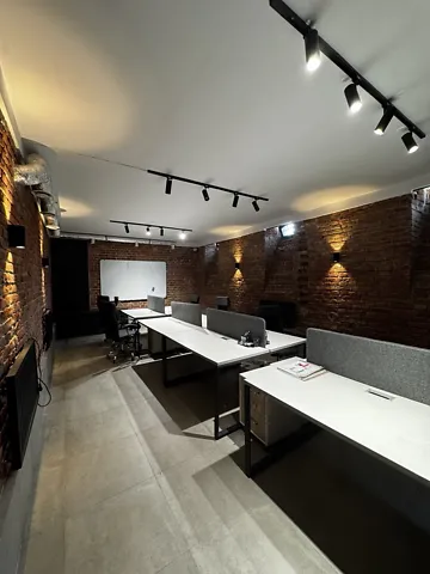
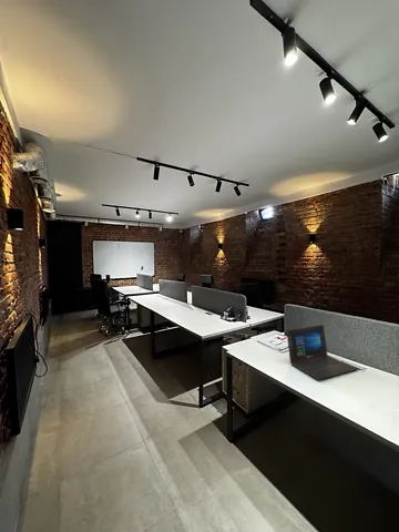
+ laptop (320, 349)
